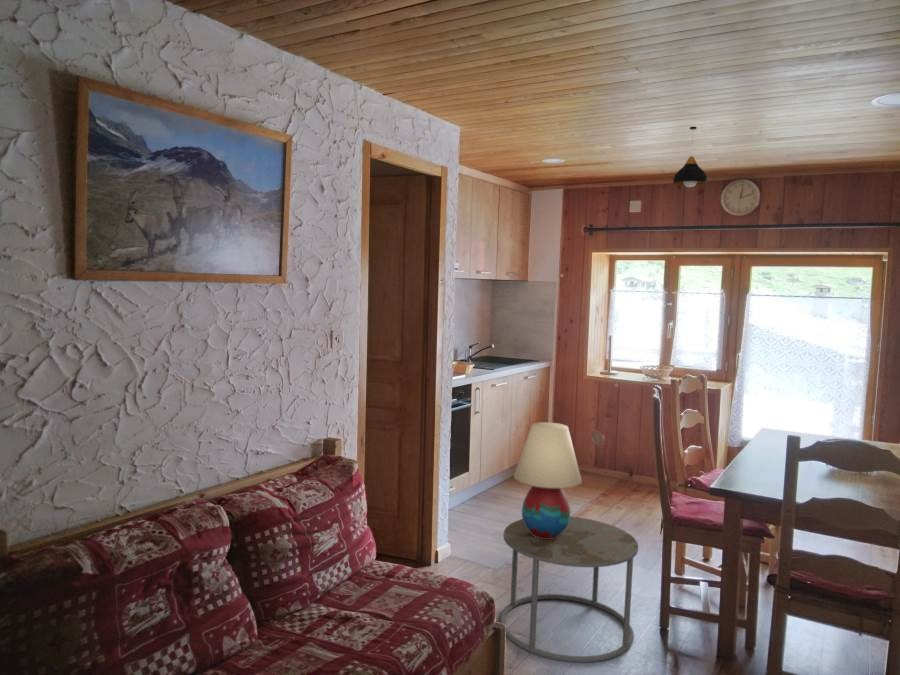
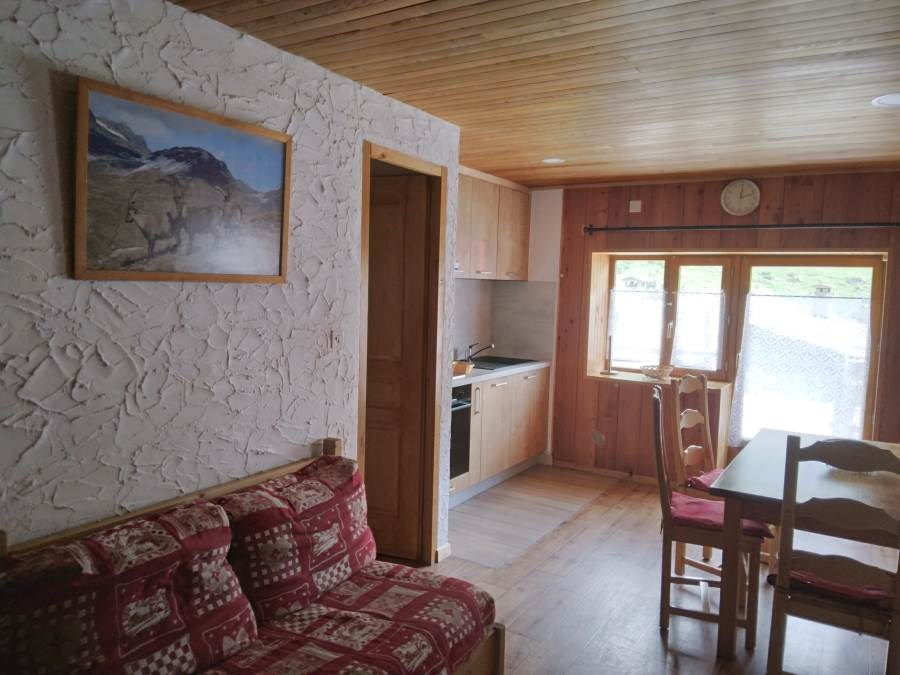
- table lamp (547, 480)
- pendant light (691, 157)
- side table (567, 595)
